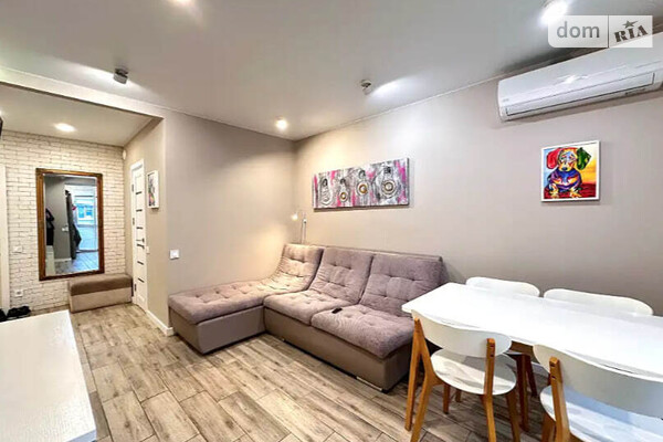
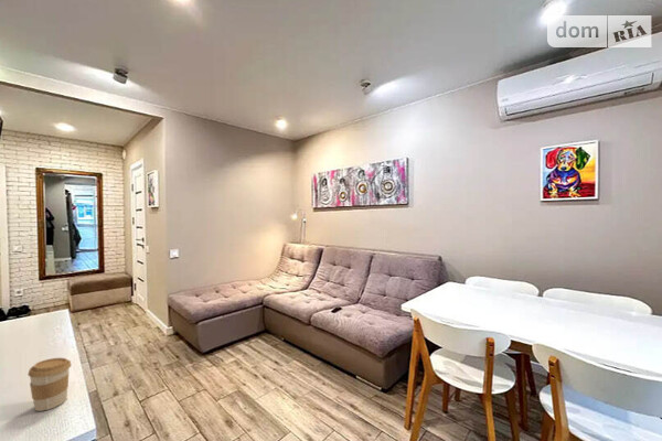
+ coffee cup (51, 381)
